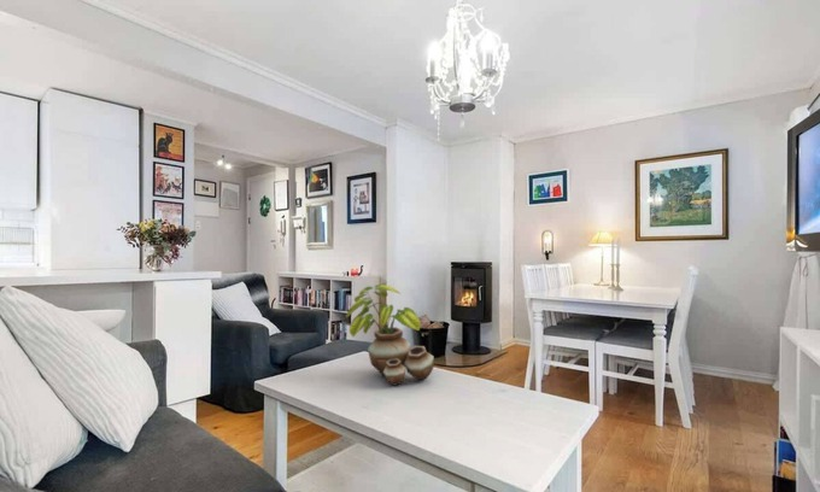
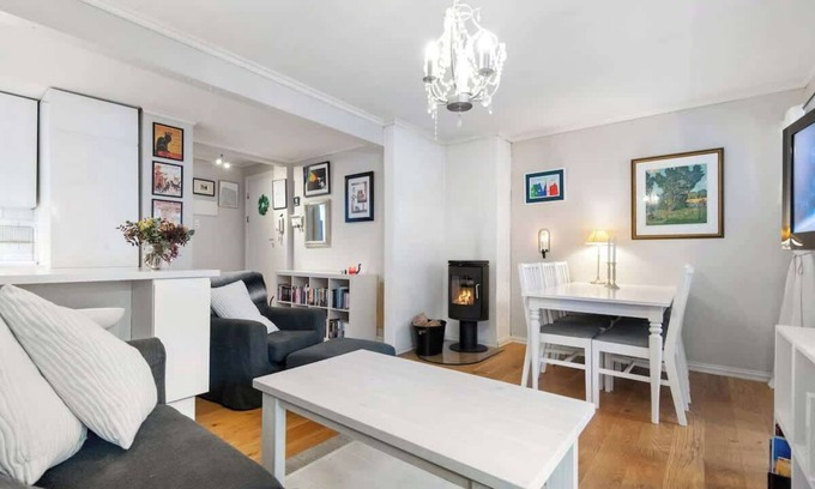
- potted plant (386, 330)
